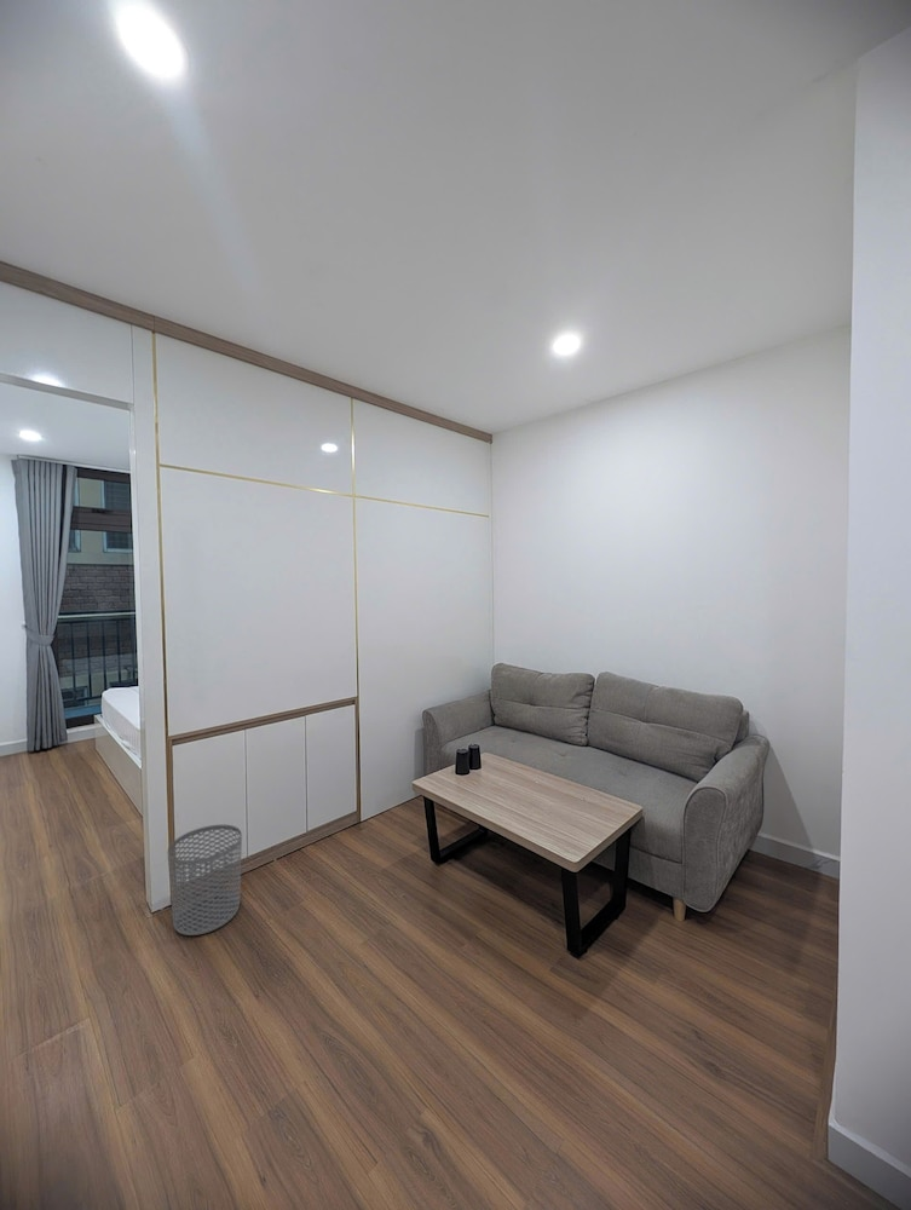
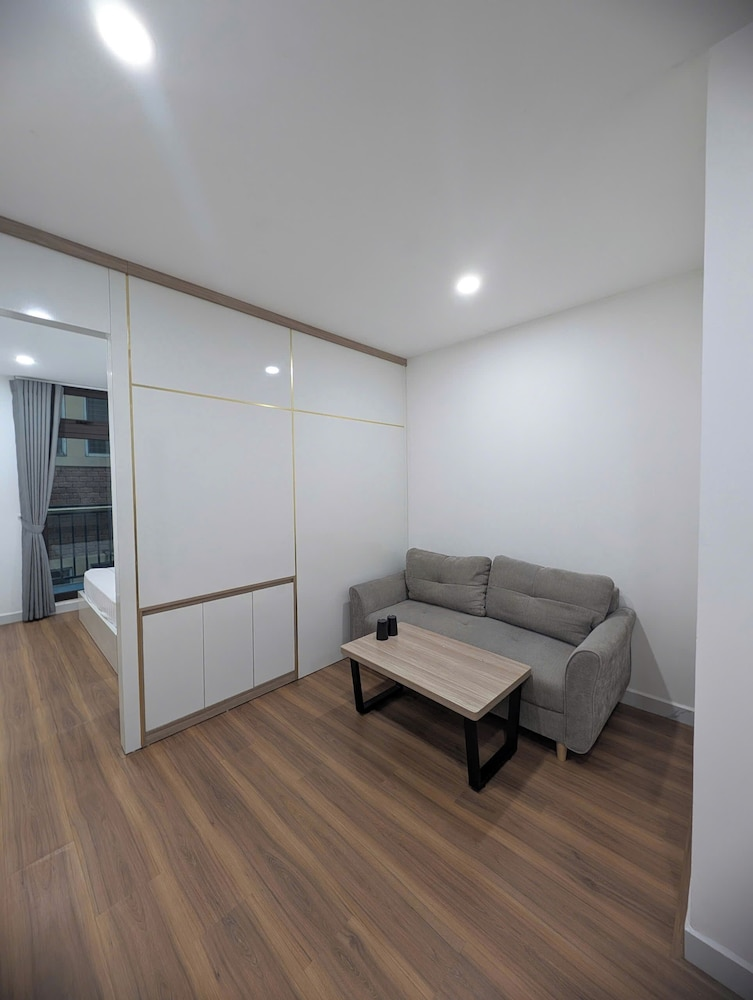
- waste bin (206, 877)
